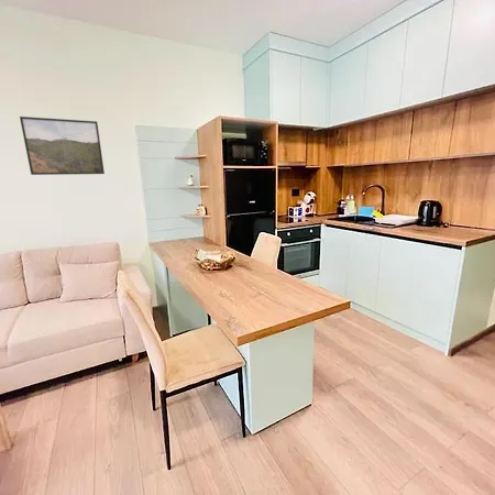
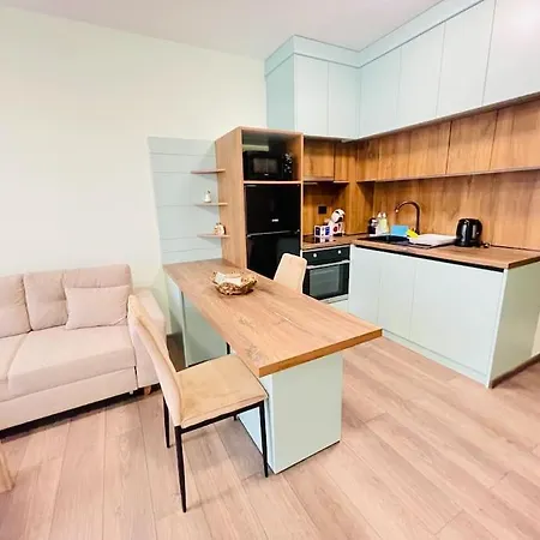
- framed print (65, 147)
